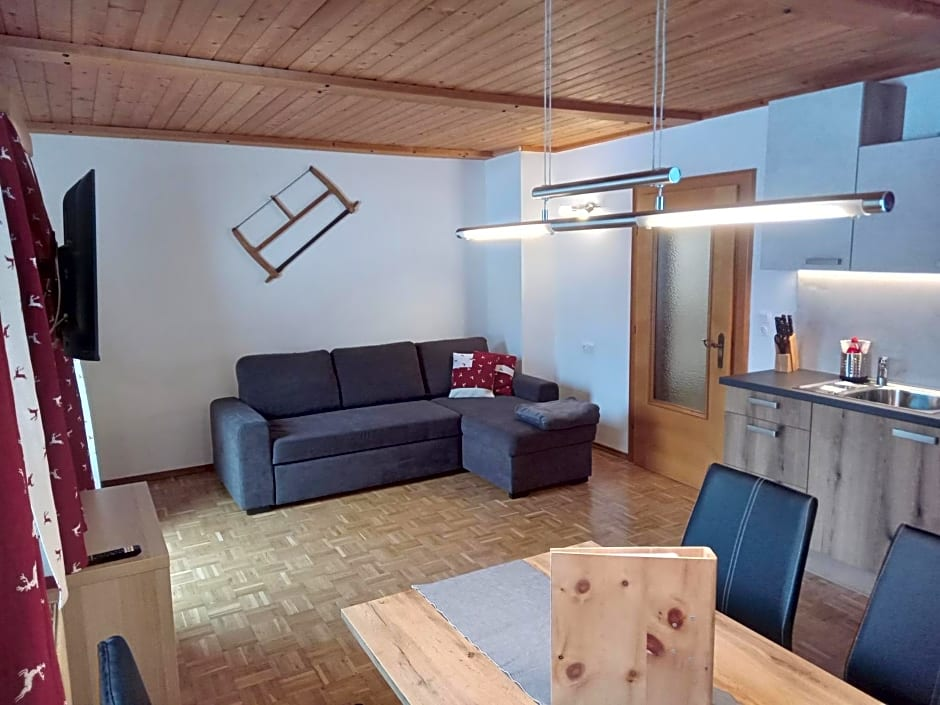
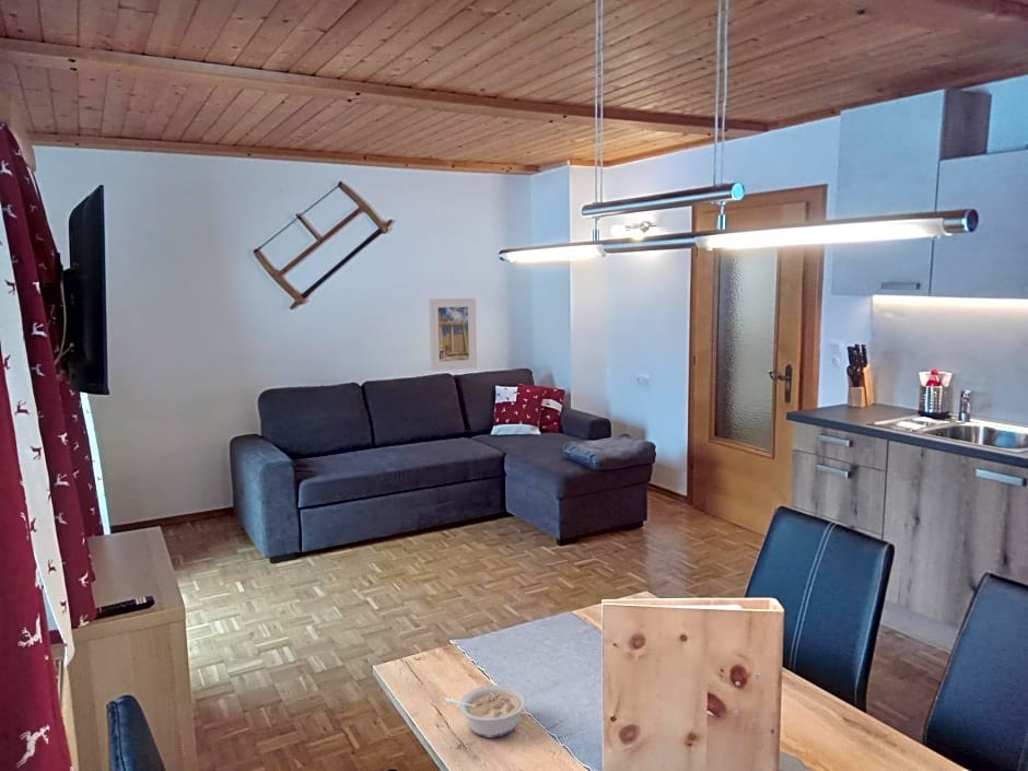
+ legume (491, 711)
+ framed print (453, 334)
